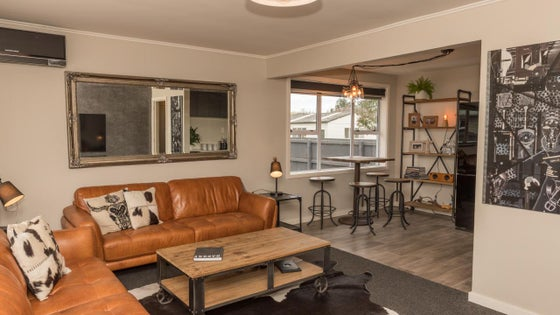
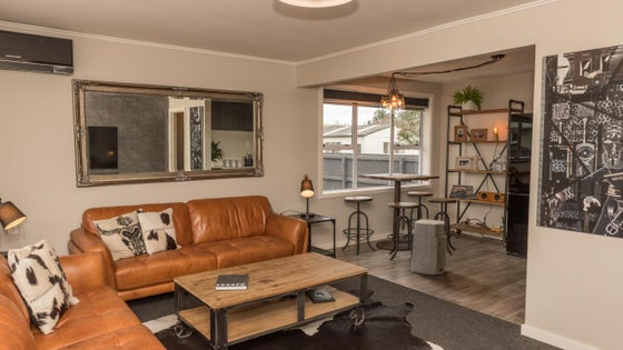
+ air purifier (428, 246)
